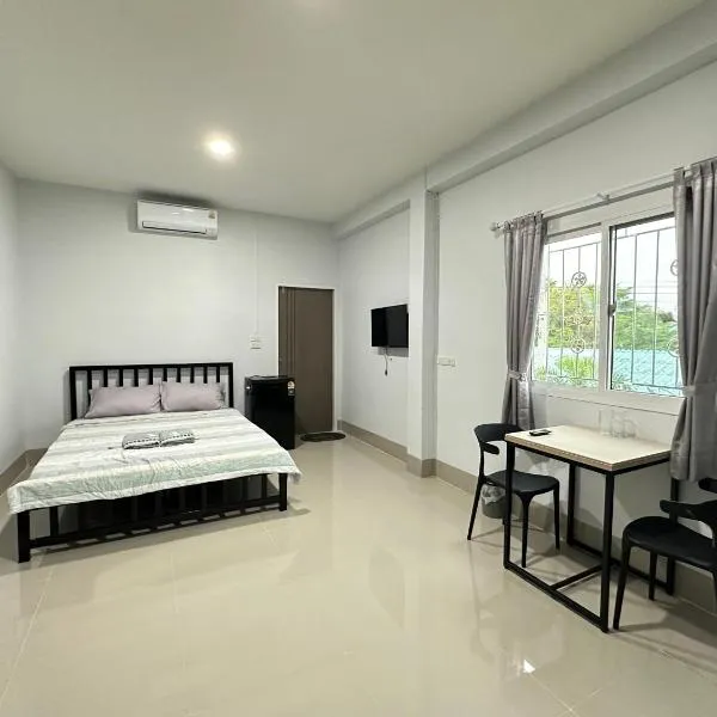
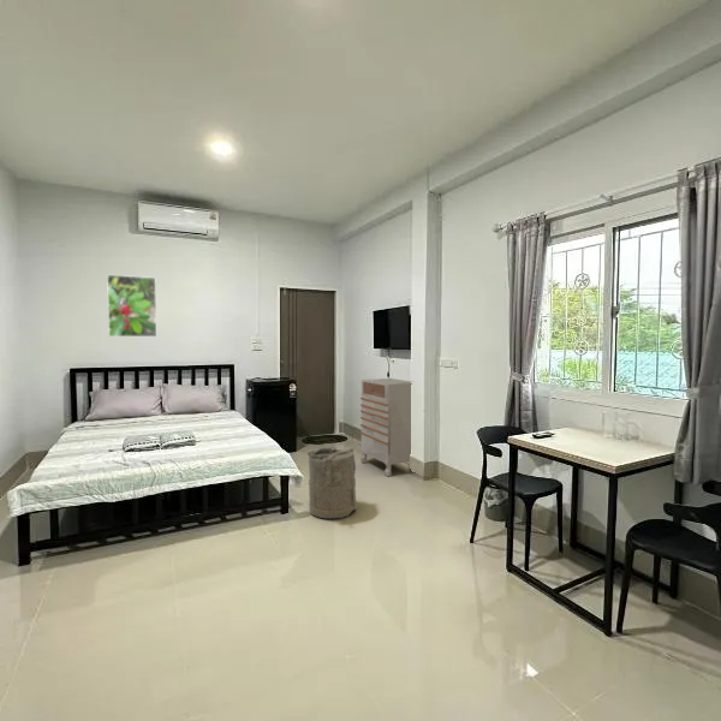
+ laundry hamper (334, 478)
+ dresser (388, 423)
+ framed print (132, 306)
